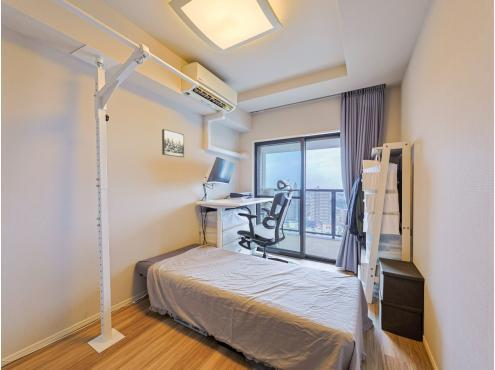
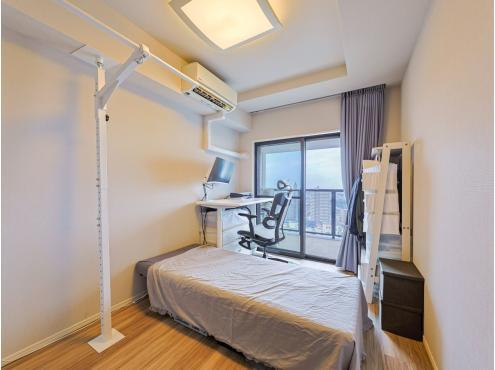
- wall art (173, 144)
